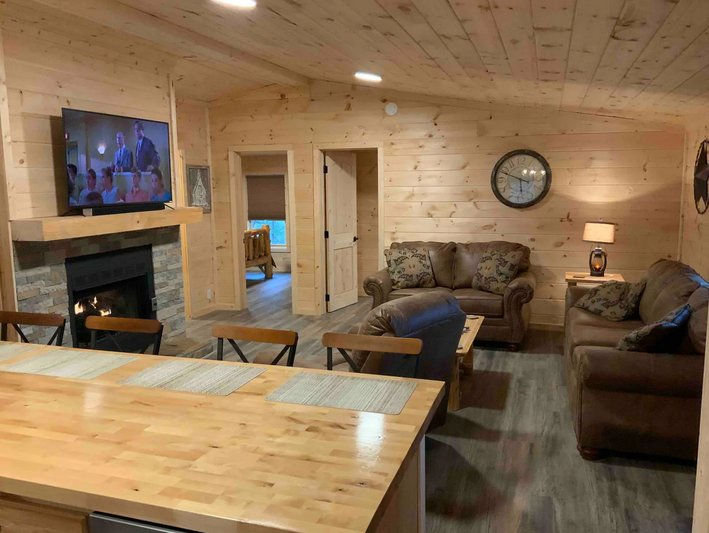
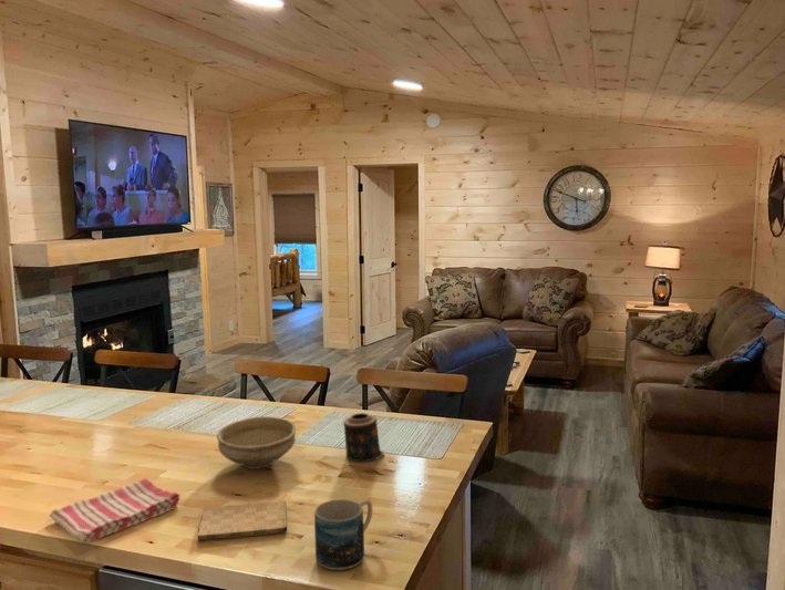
+ mug (348, 529)
+ dish towel (115, 506)
+ candle (363, 433)
+ cutting board (244, 519)
+ bowl (257, 445)
